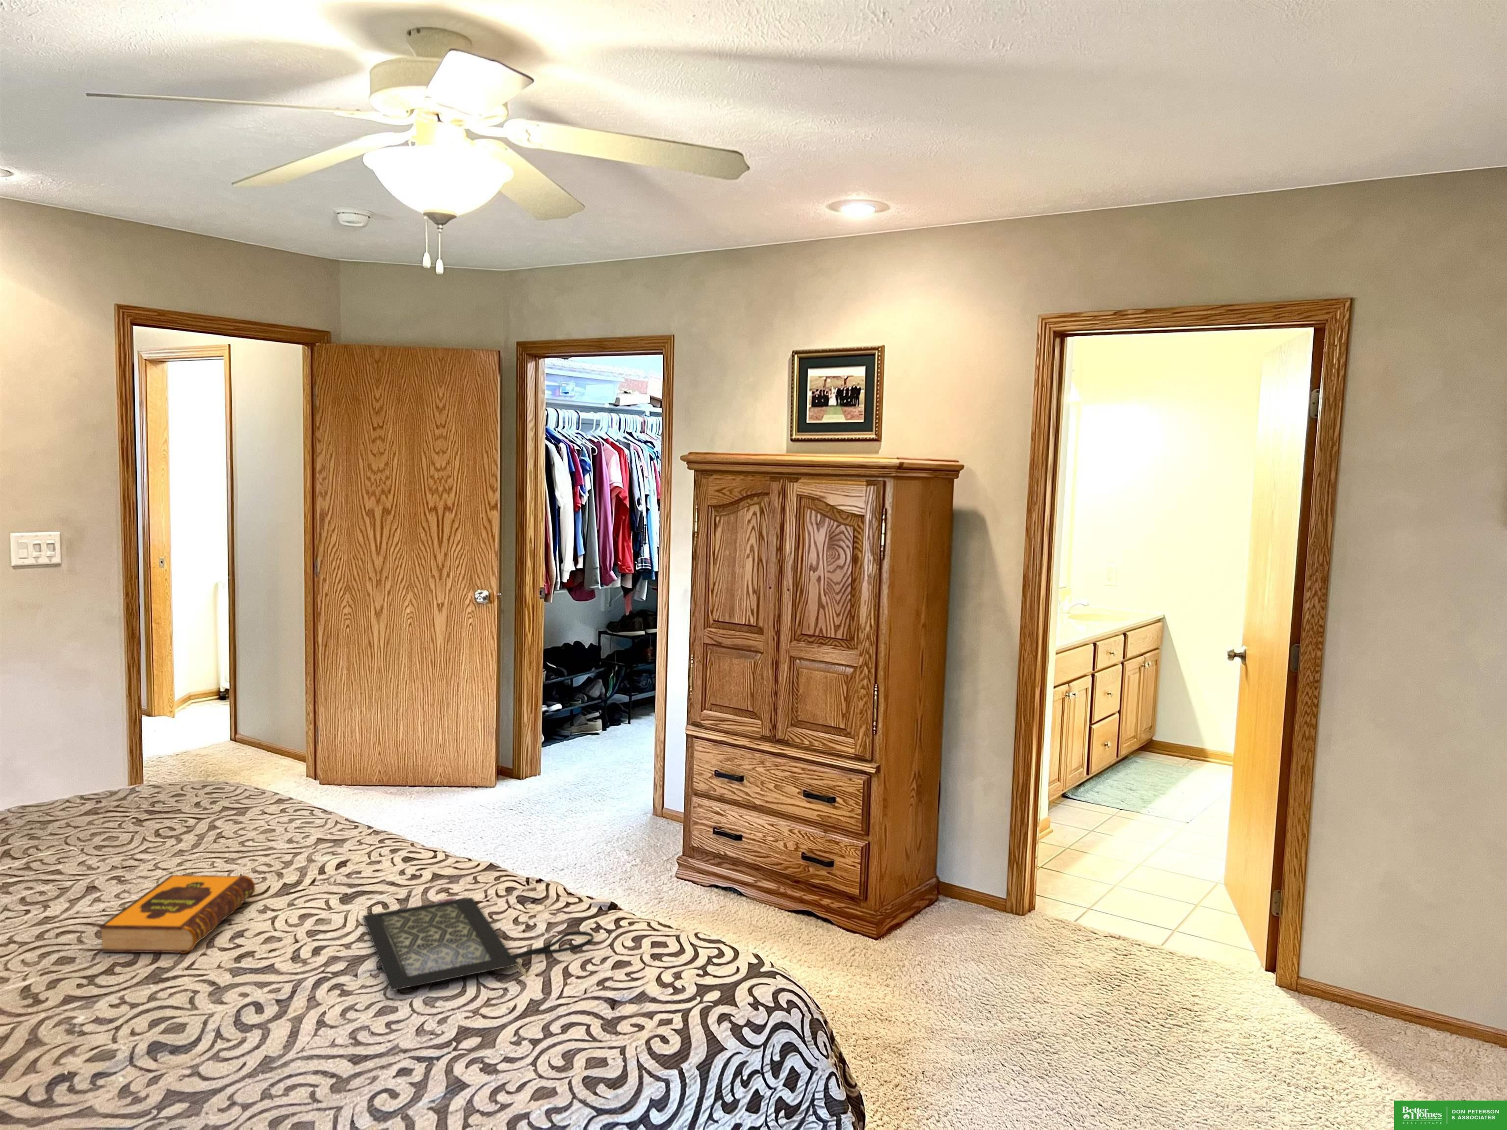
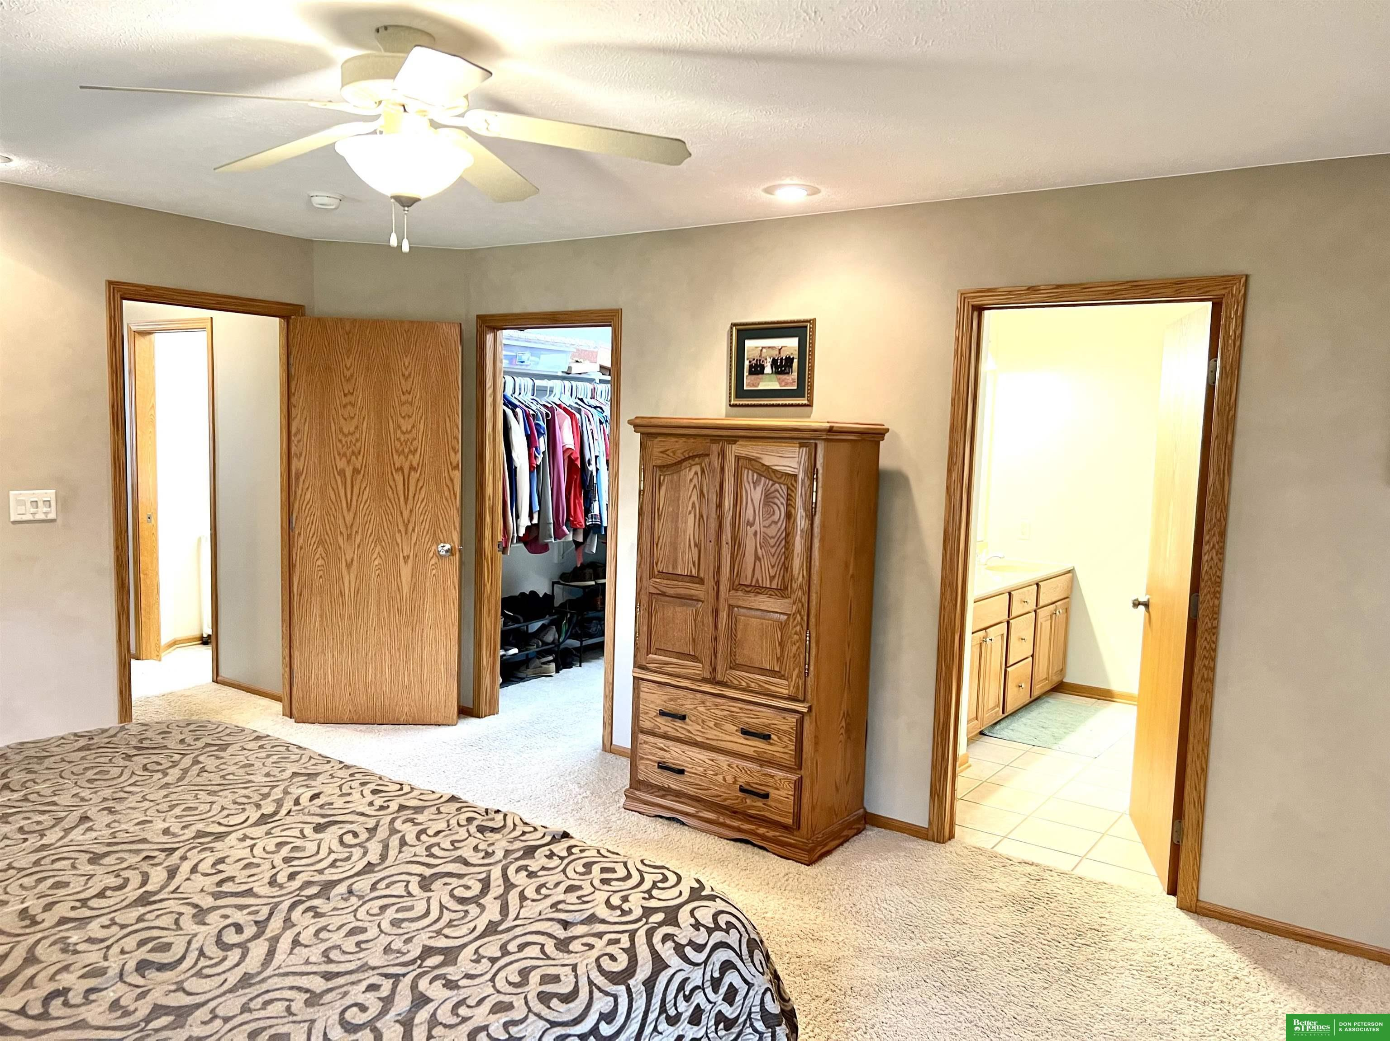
- hardback book (183, 912)
- clutch bag (443, 941)
